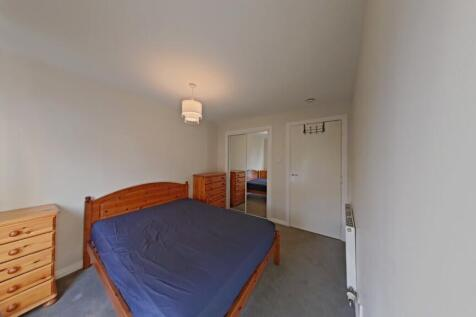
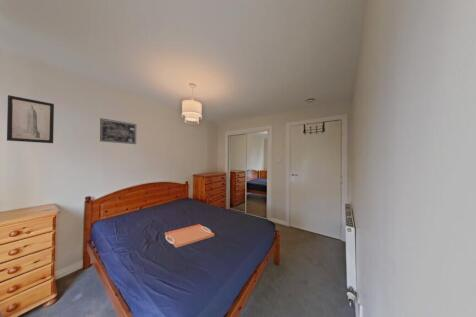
+ wall art (119, 132)
+ serving tray (189, 234)
+ wall art (32, 120)
